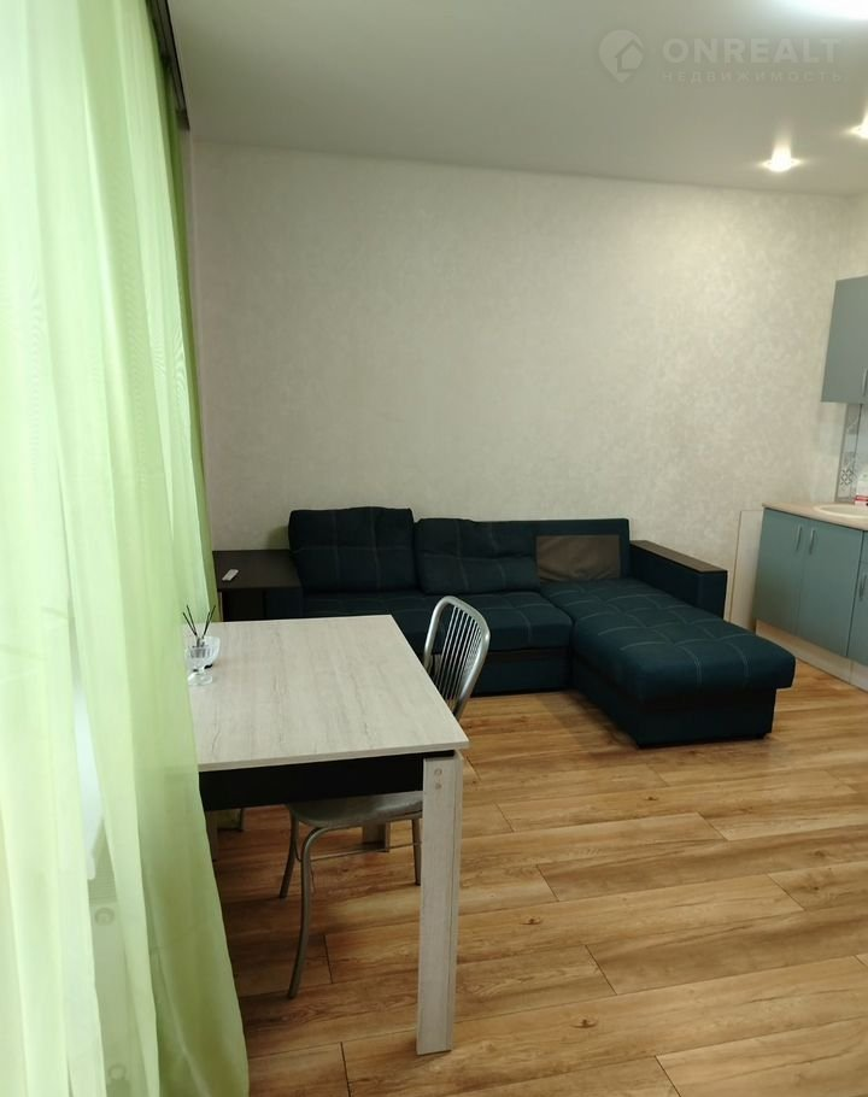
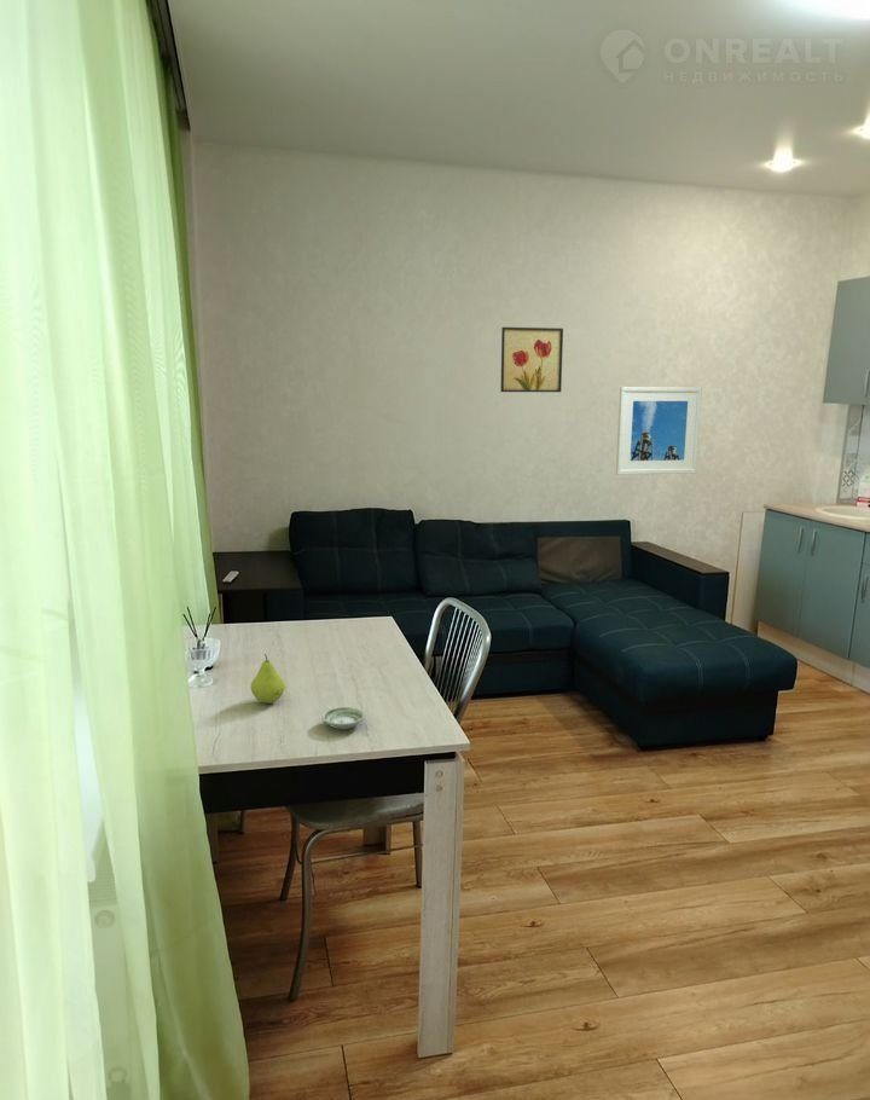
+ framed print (659, 430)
+ fruit (267, 678)
+ wall art (530, 360)
+ saucer (343, 719)
